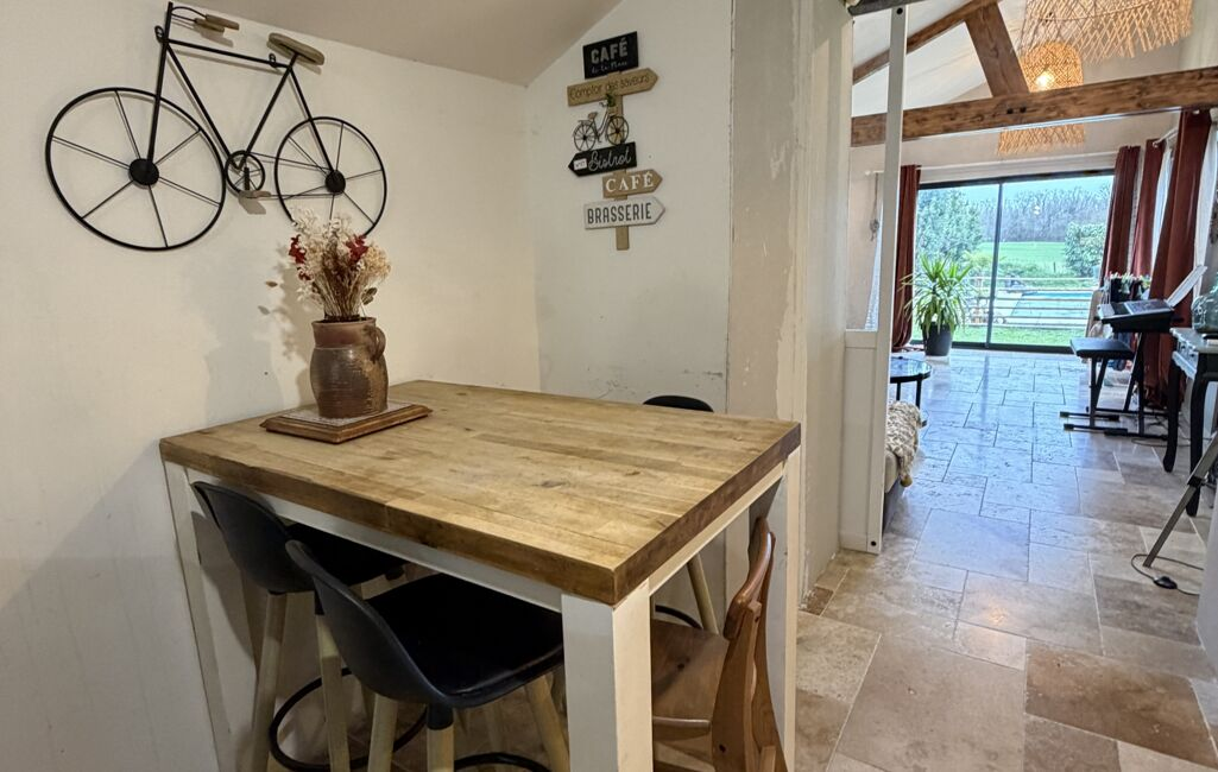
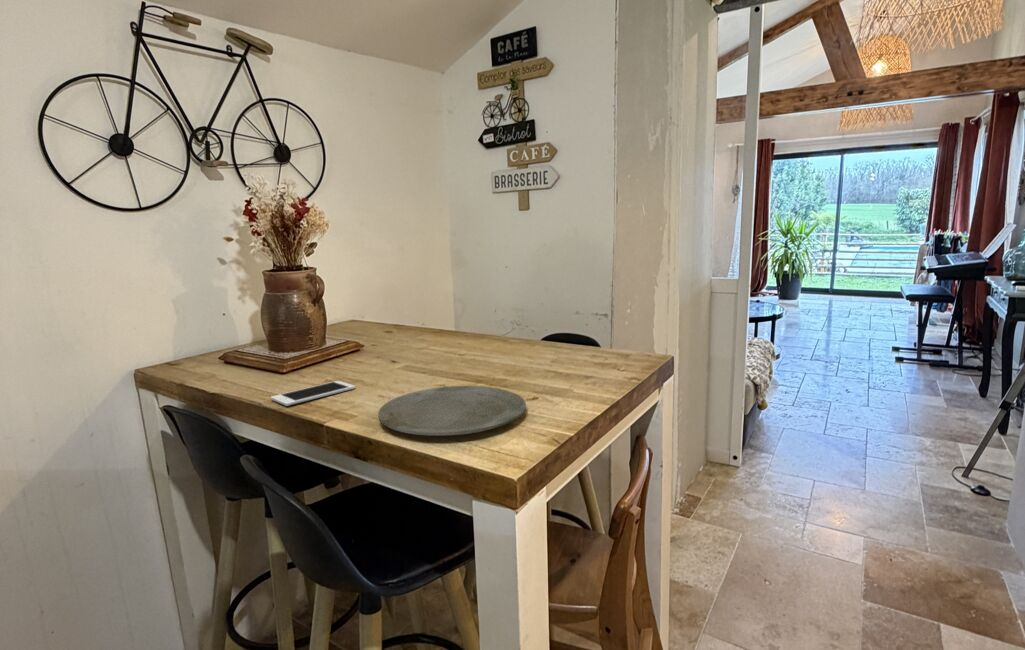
+ cell phone (314, 392)
+ plate (453, 410)
